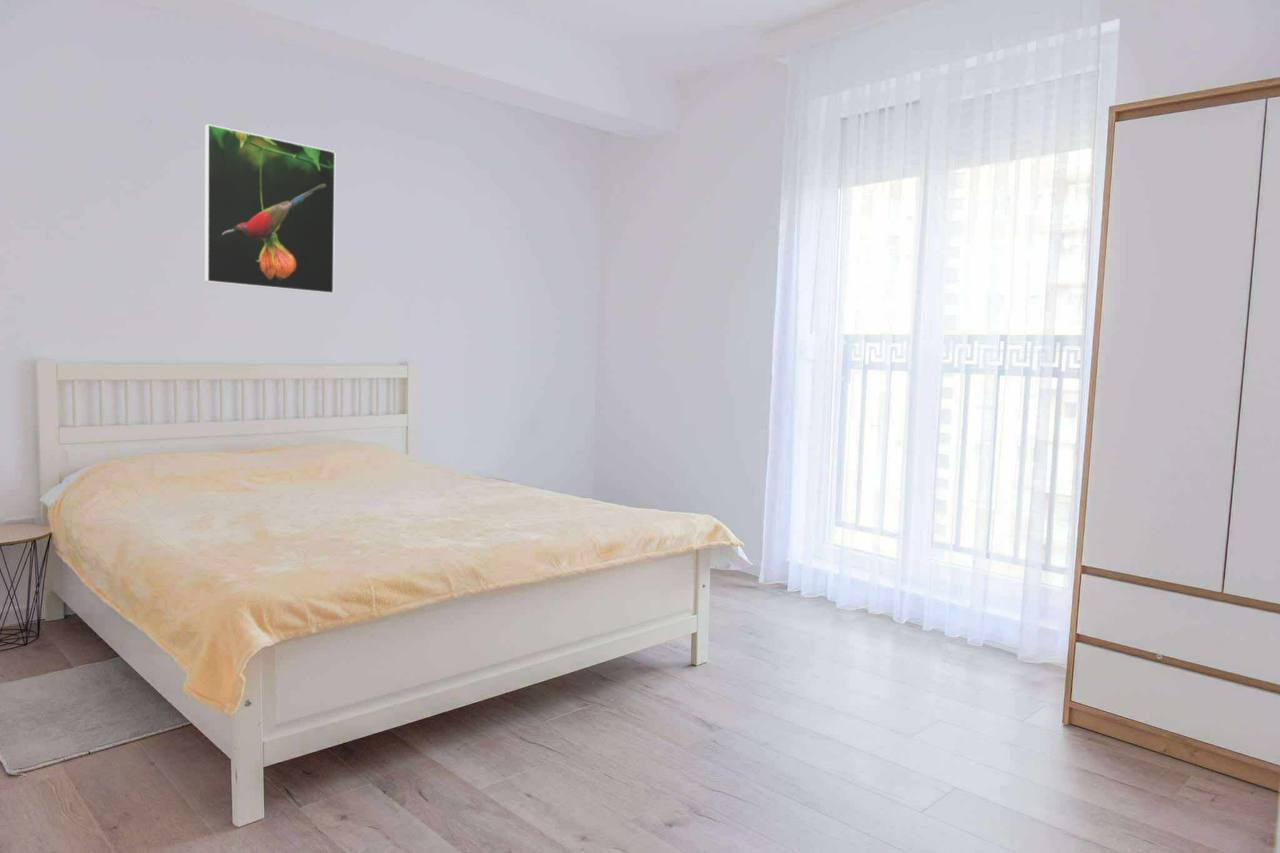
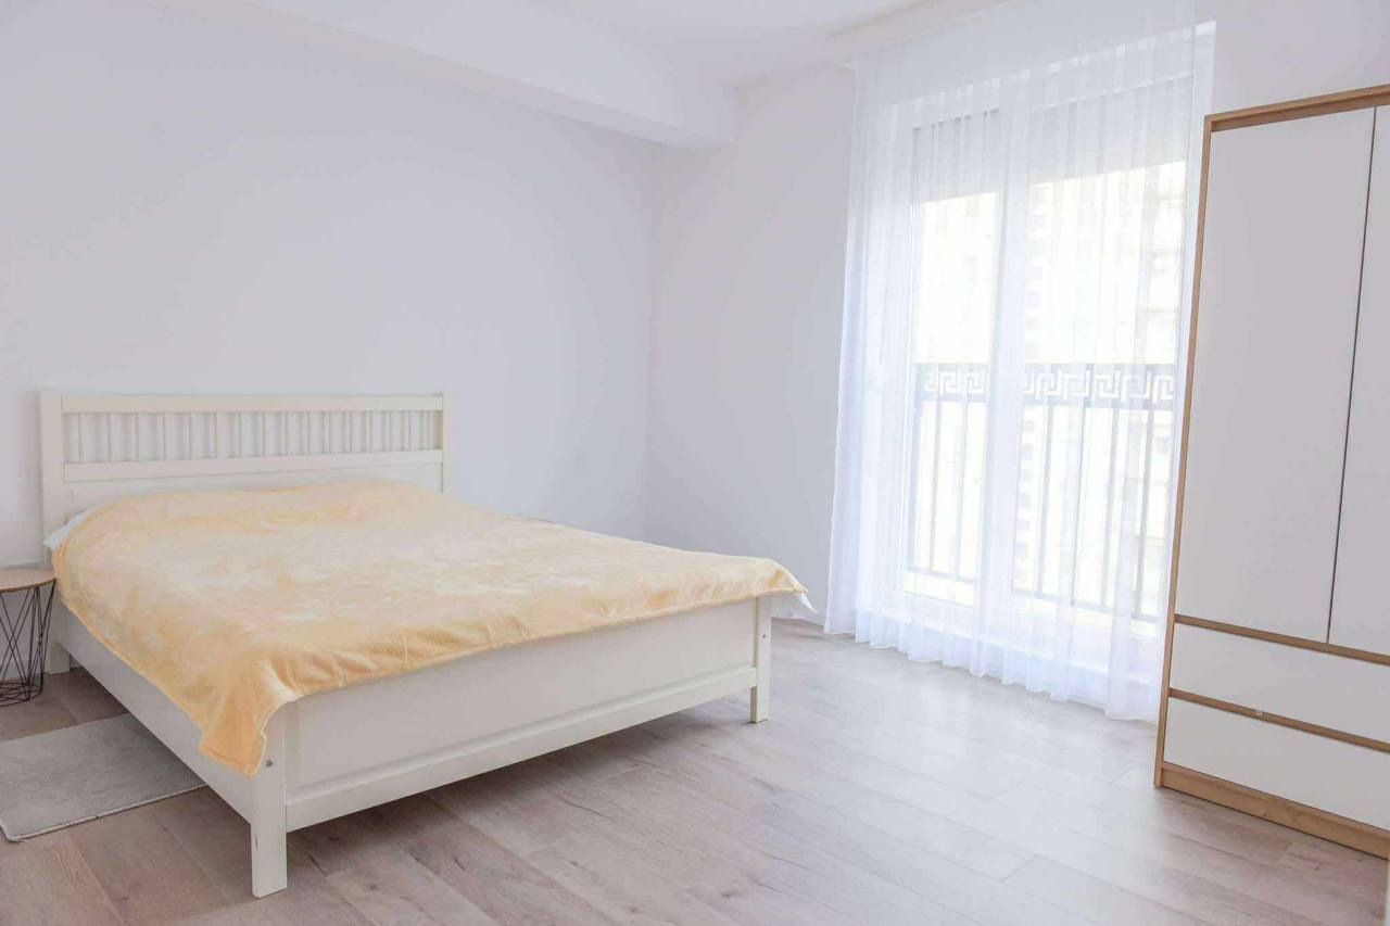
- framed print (272, 214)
